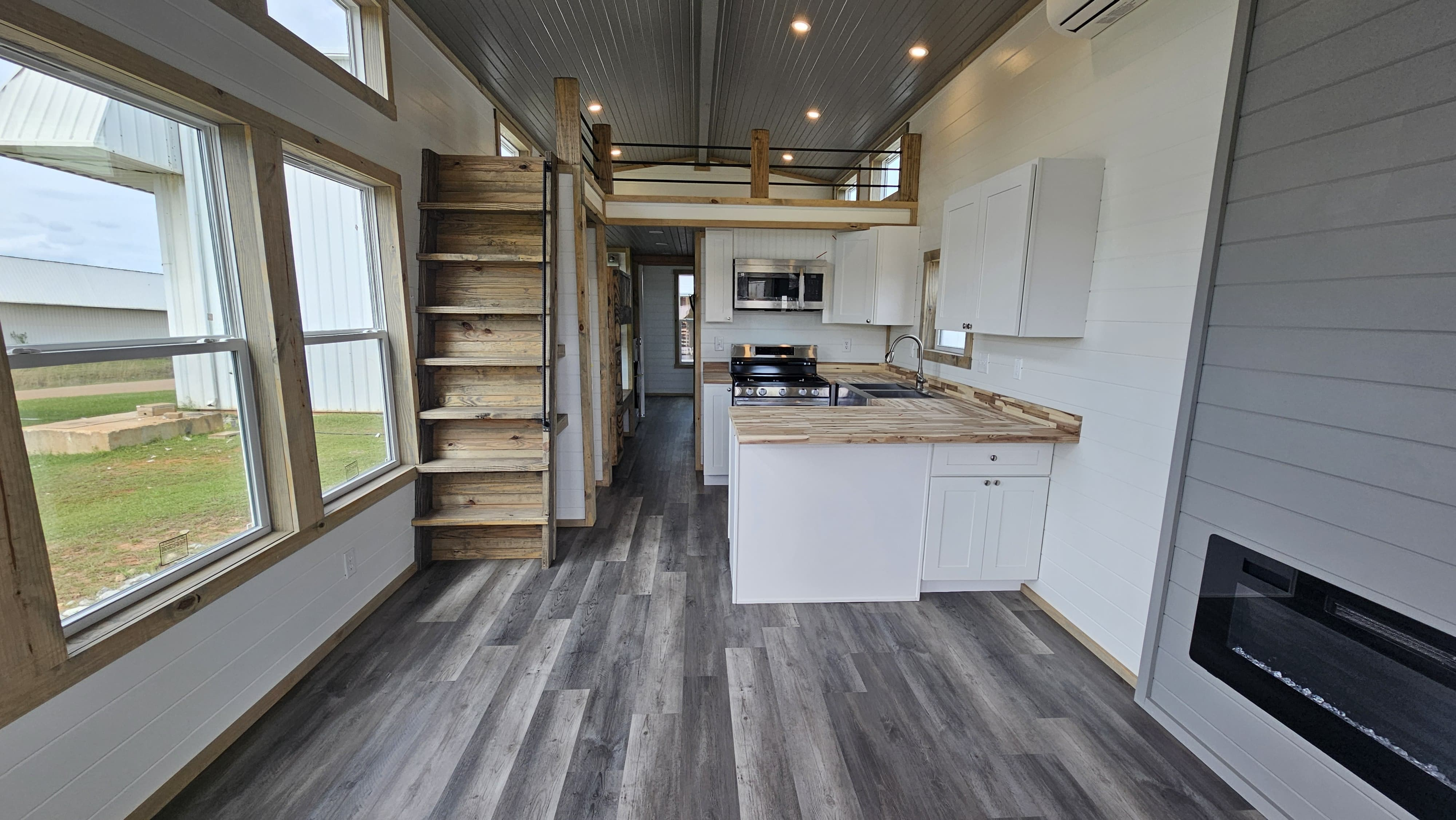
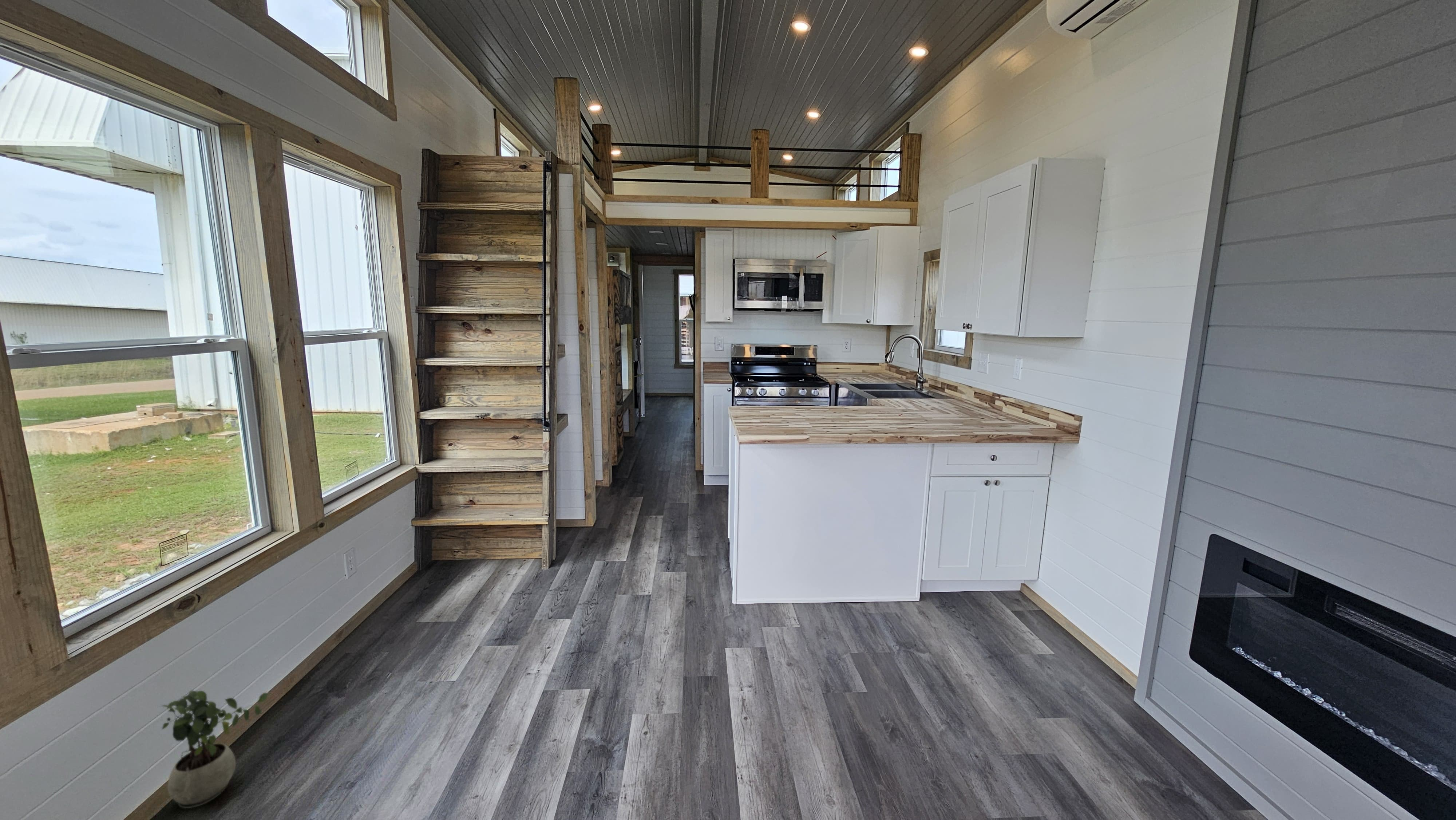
+ potted plant (213, 737)
